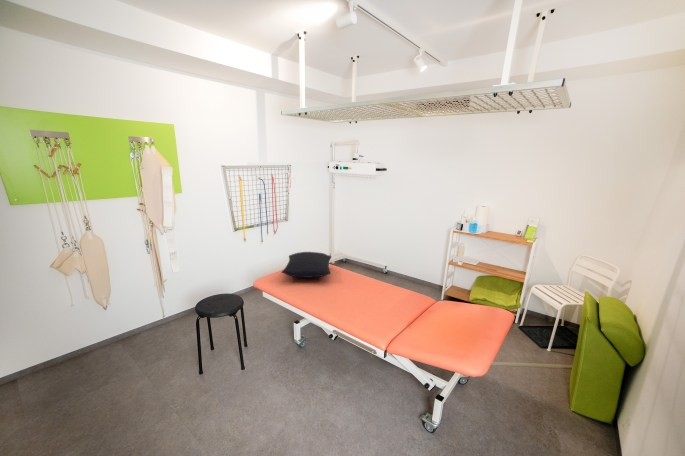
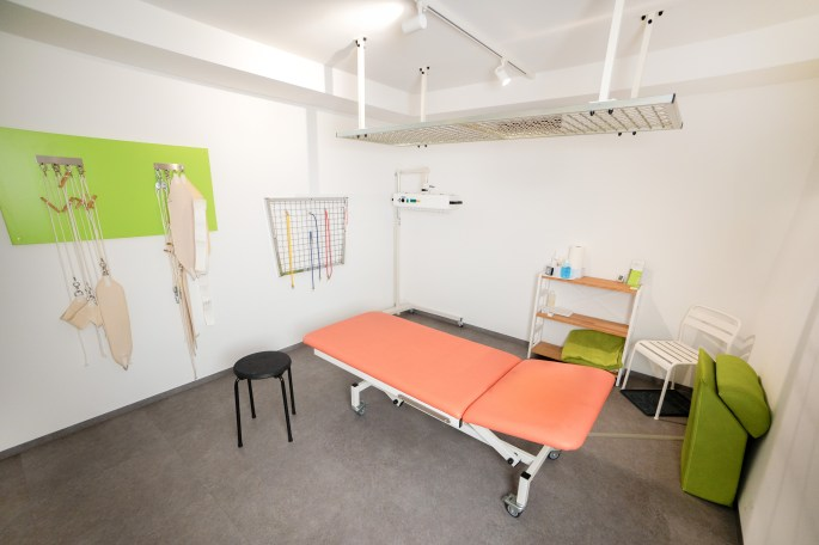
- pillow (308, 264)
